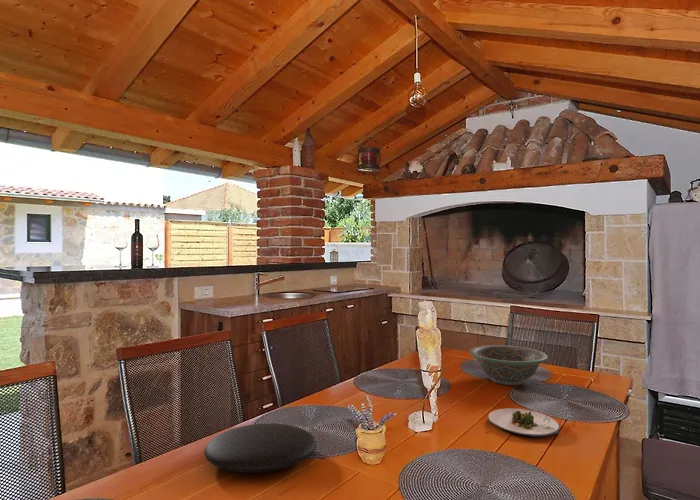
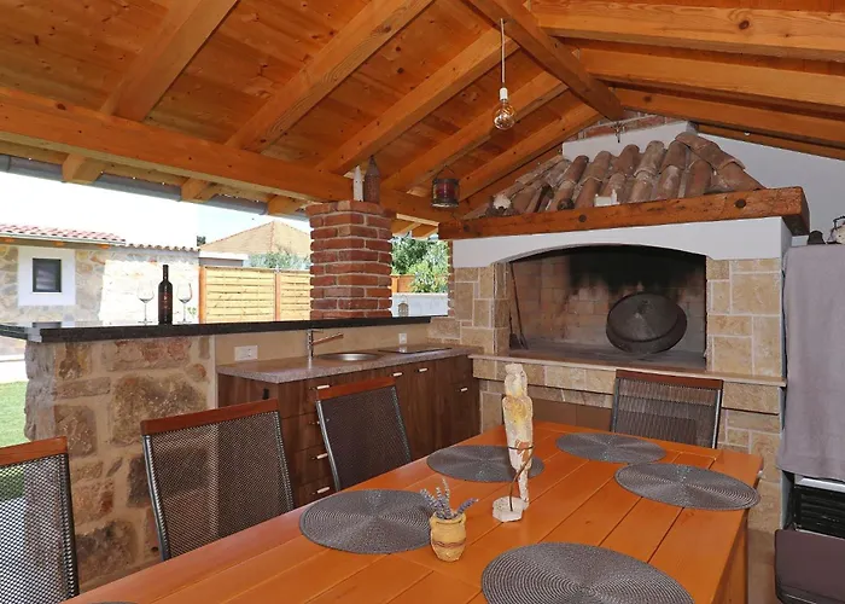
- salad plate (523, 417)
- plate (261, 445)
- decorative bowl (507, 366)
